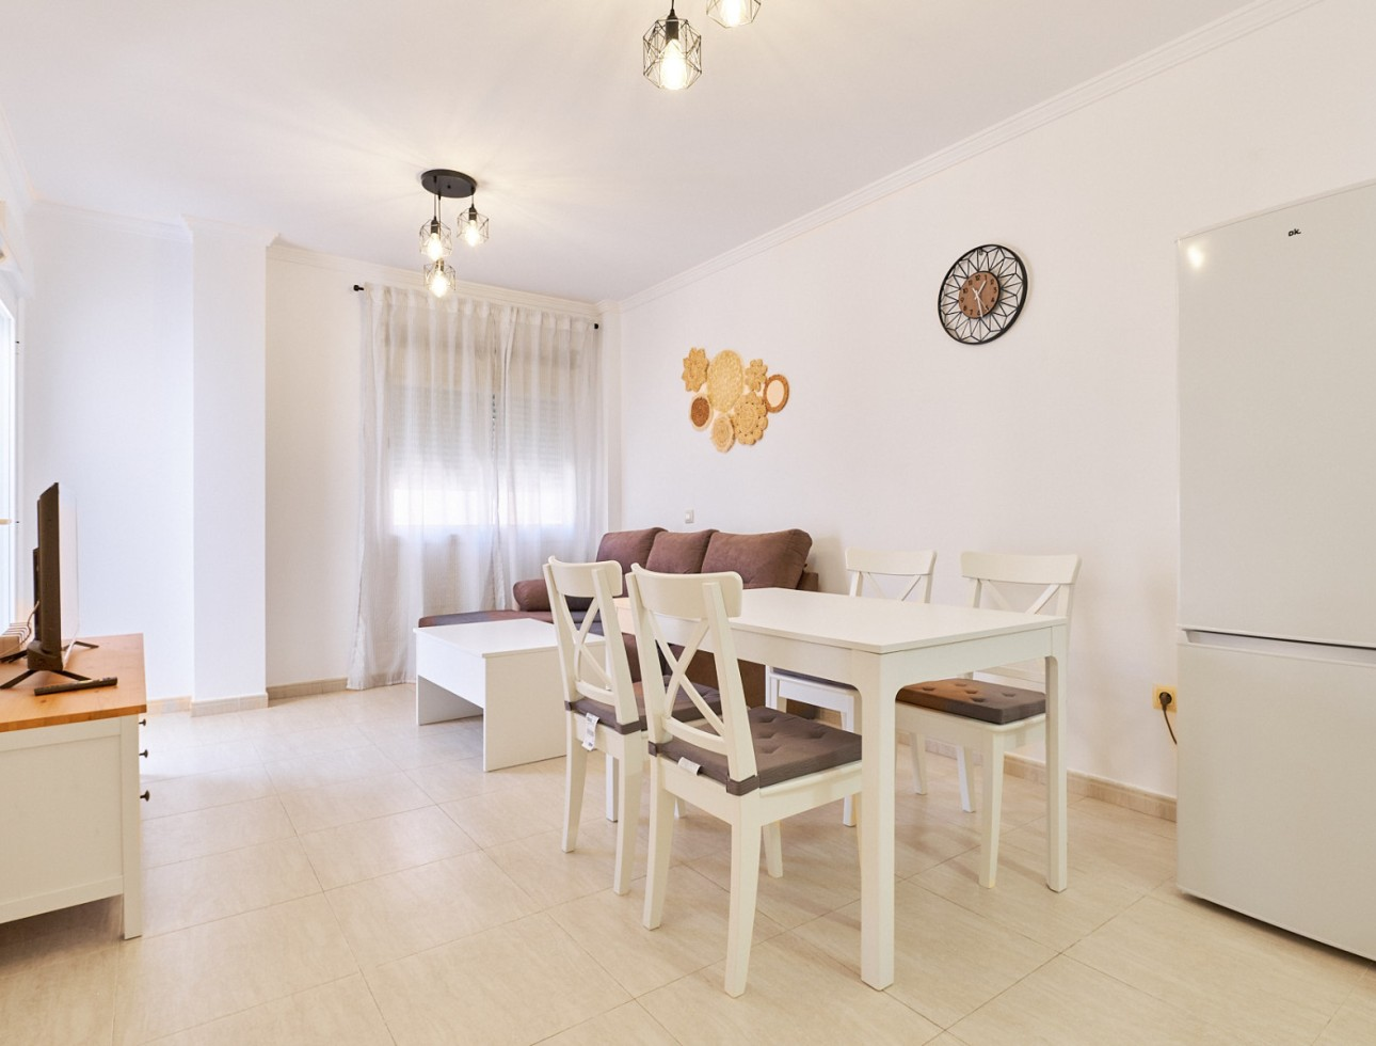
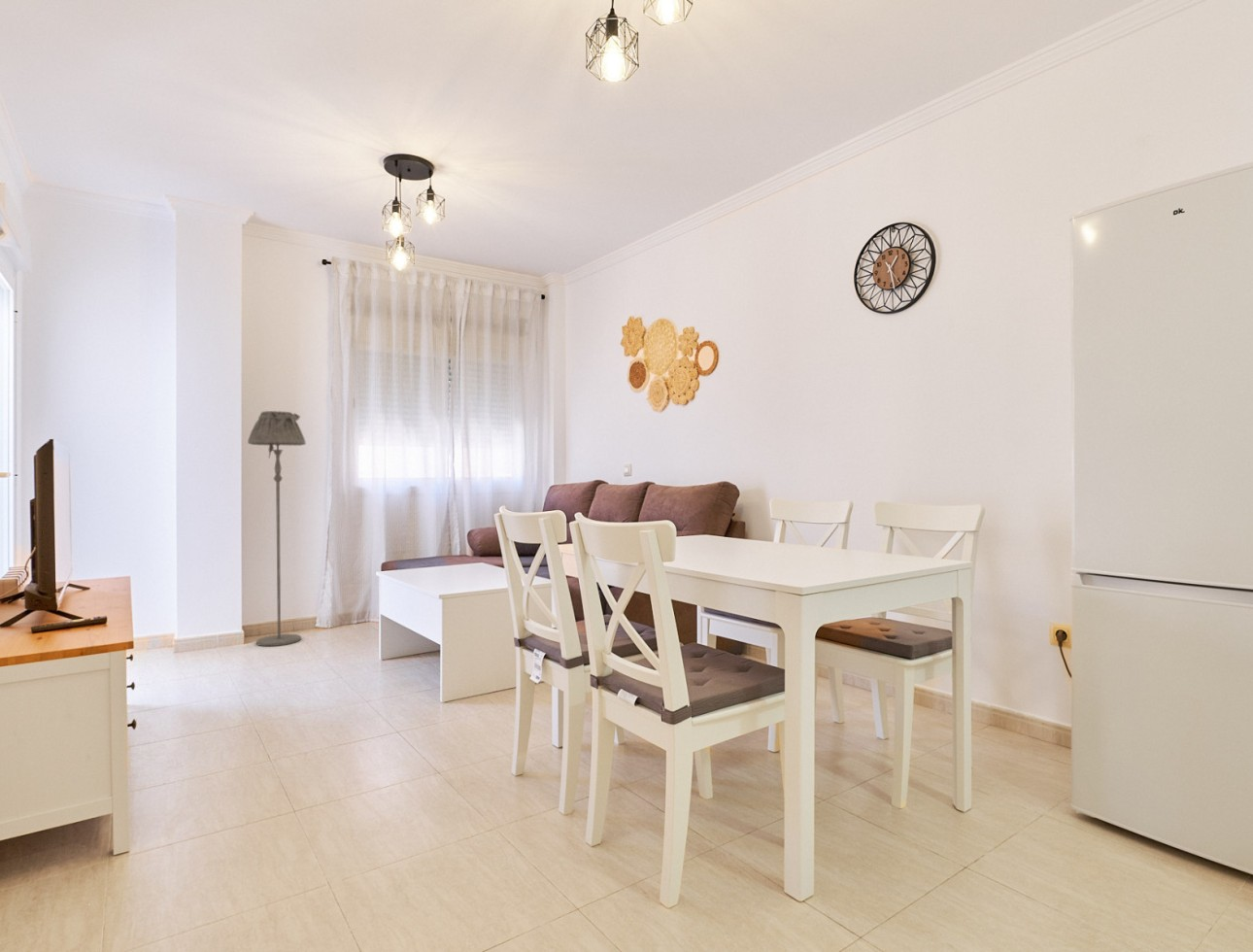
+ floor lamp (278, 527)
